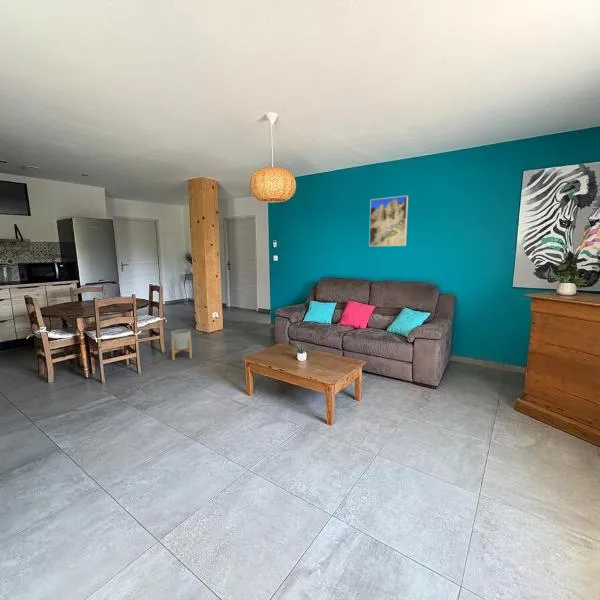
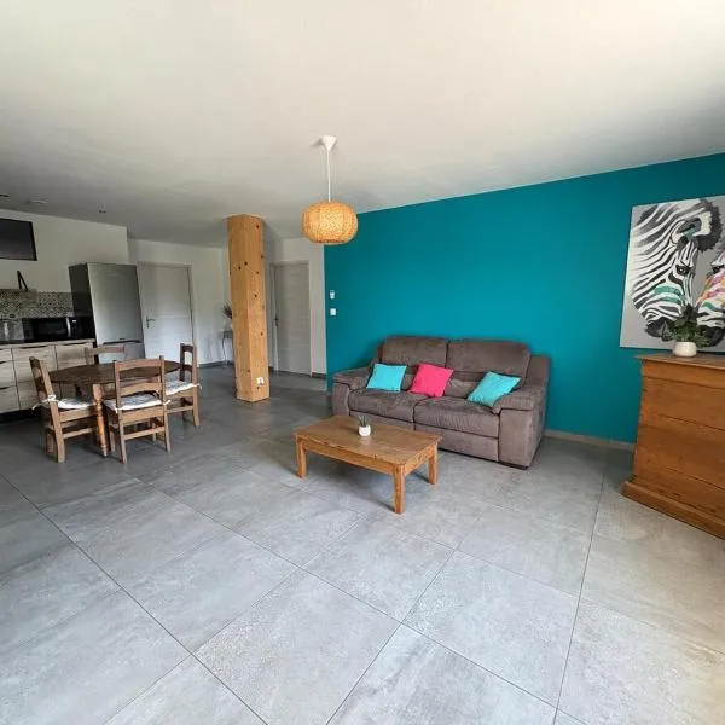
- planter (181, 344)
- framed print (387, 222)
